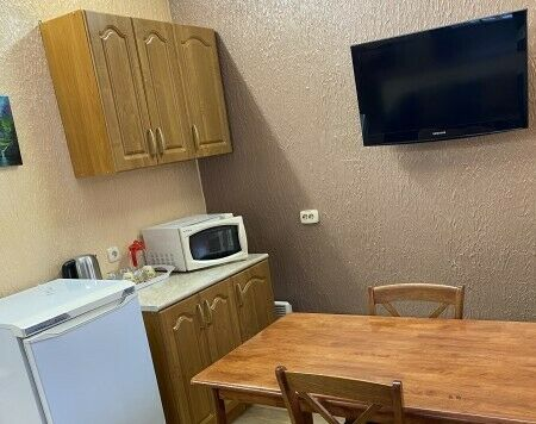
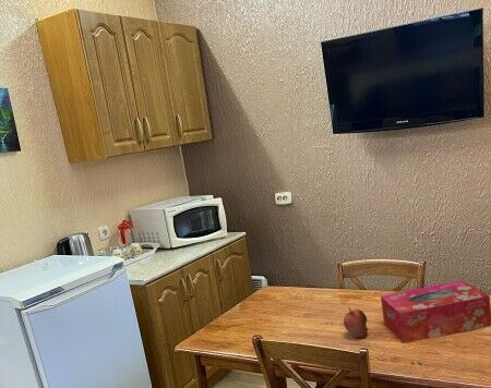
+ tissue box (433, 310)
+ fruit (355, 322)
